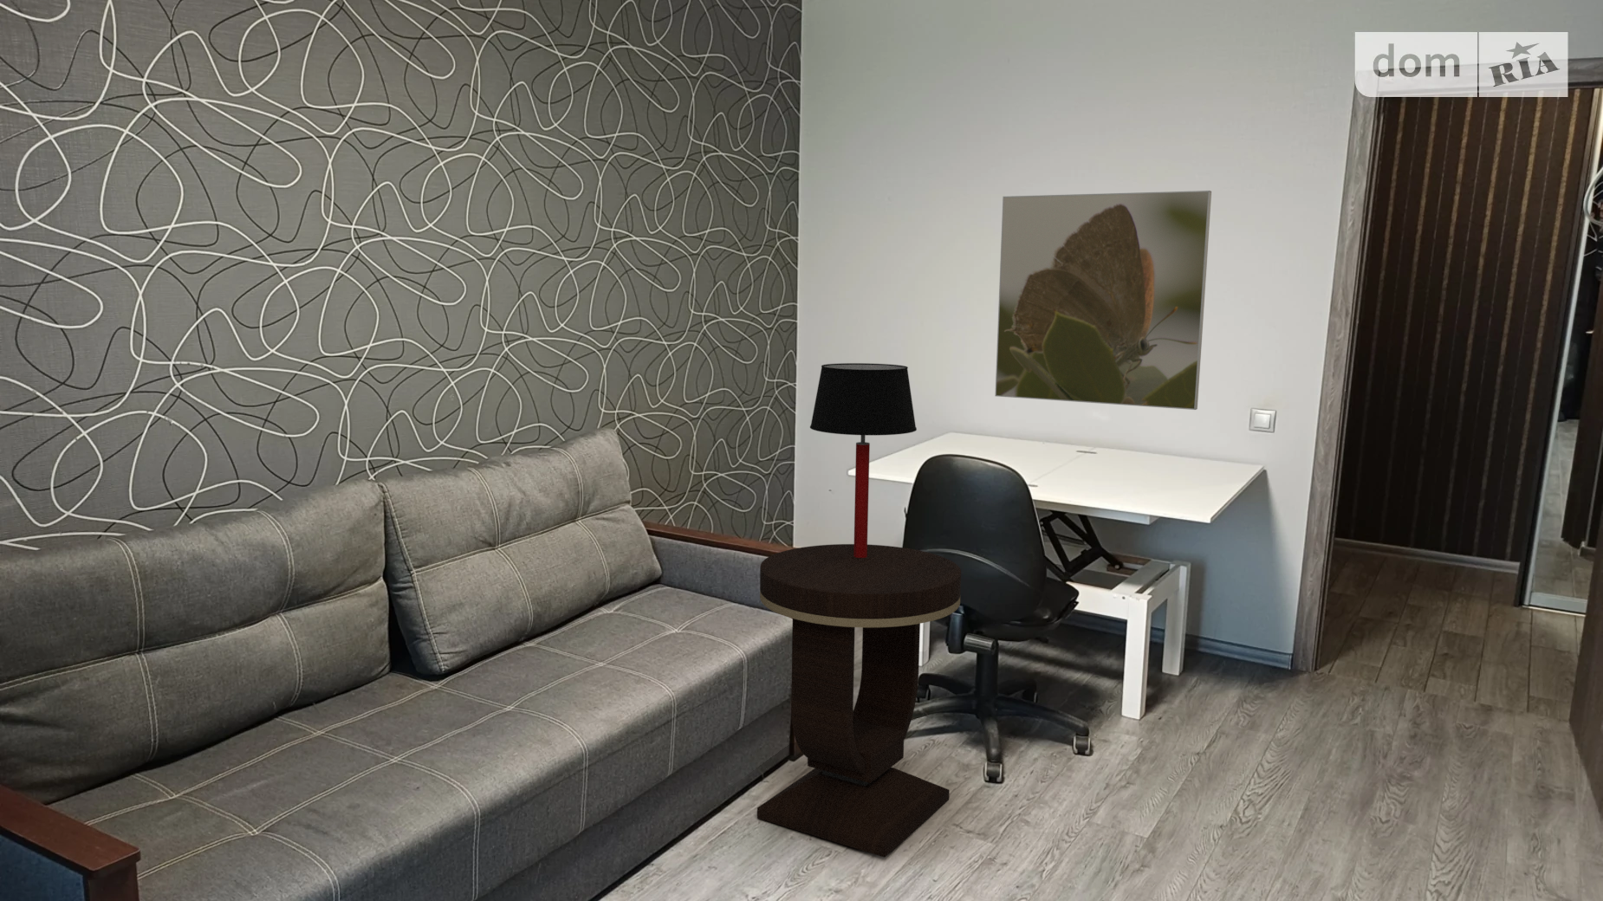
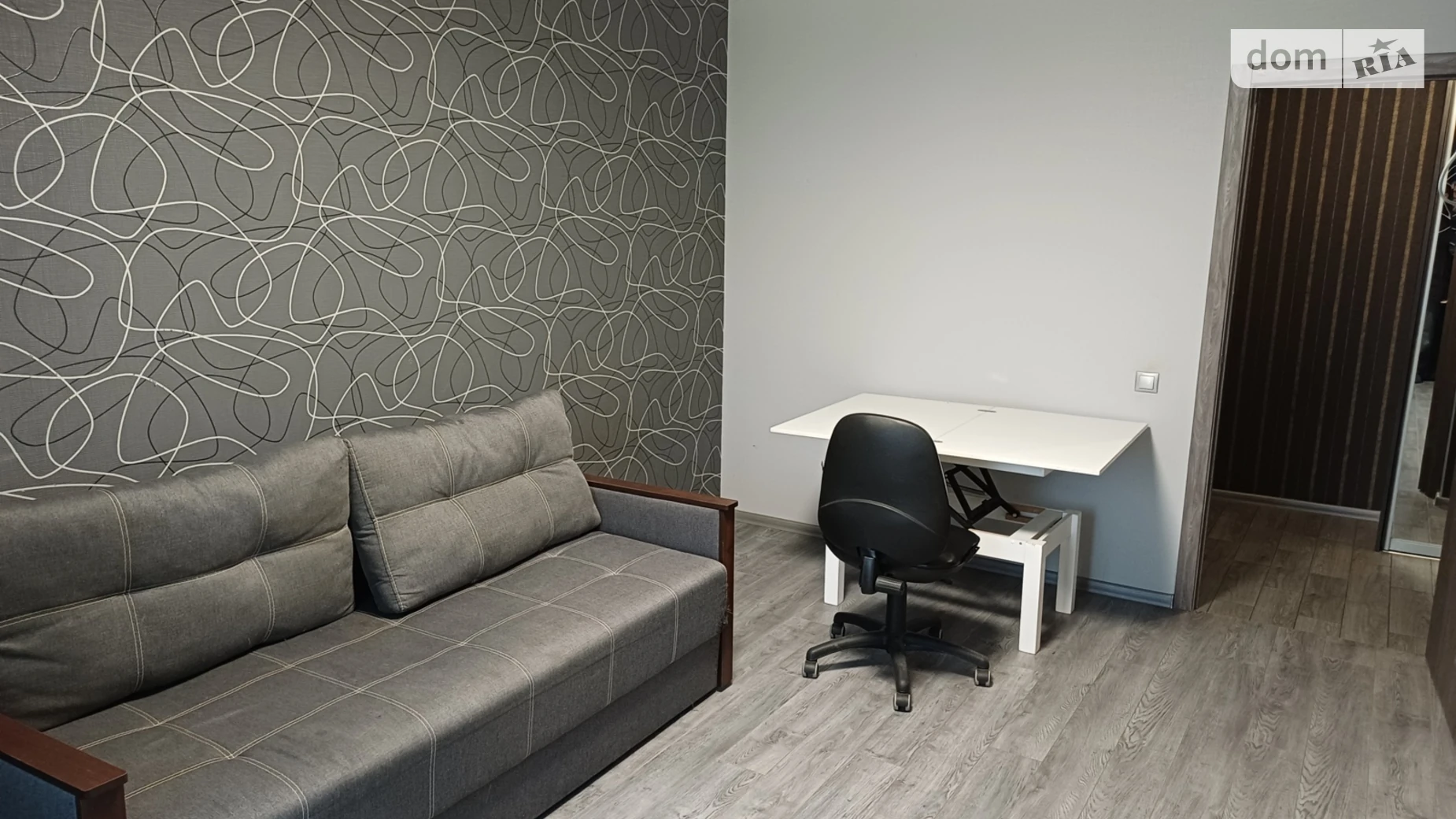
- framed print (1097, 299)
- table lamp (862, 462)
- side table (859, 691)
